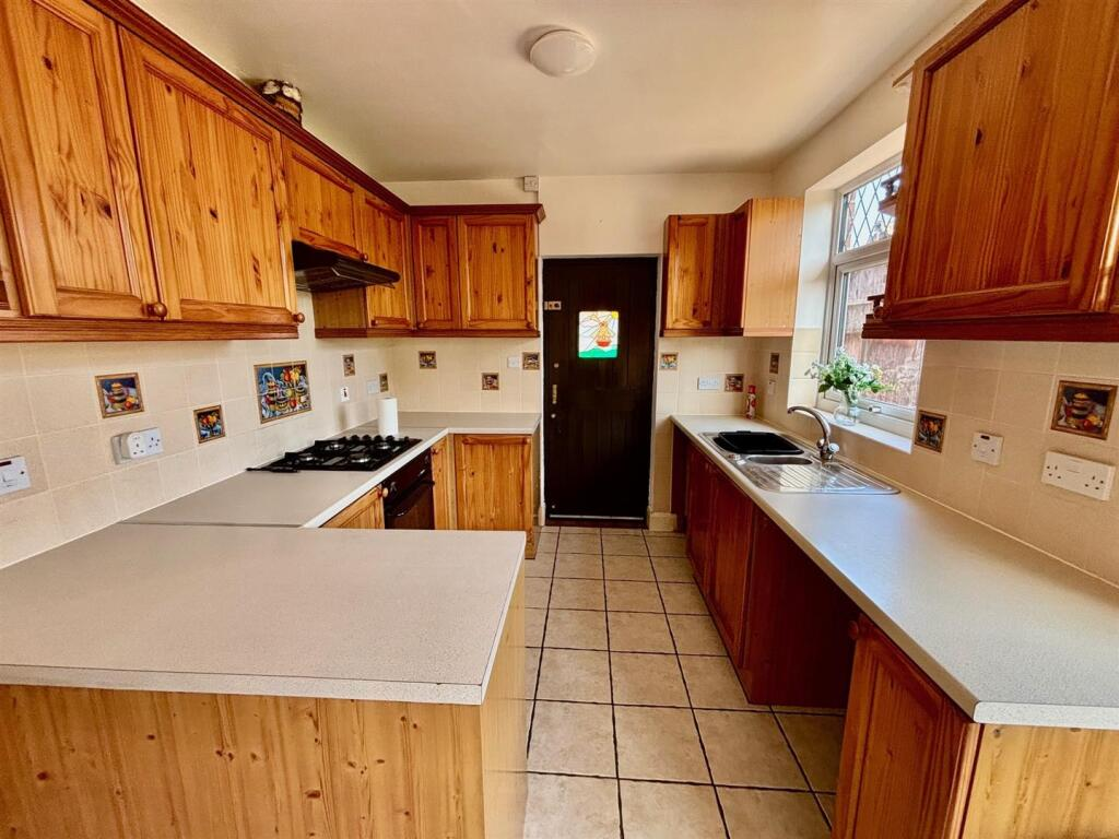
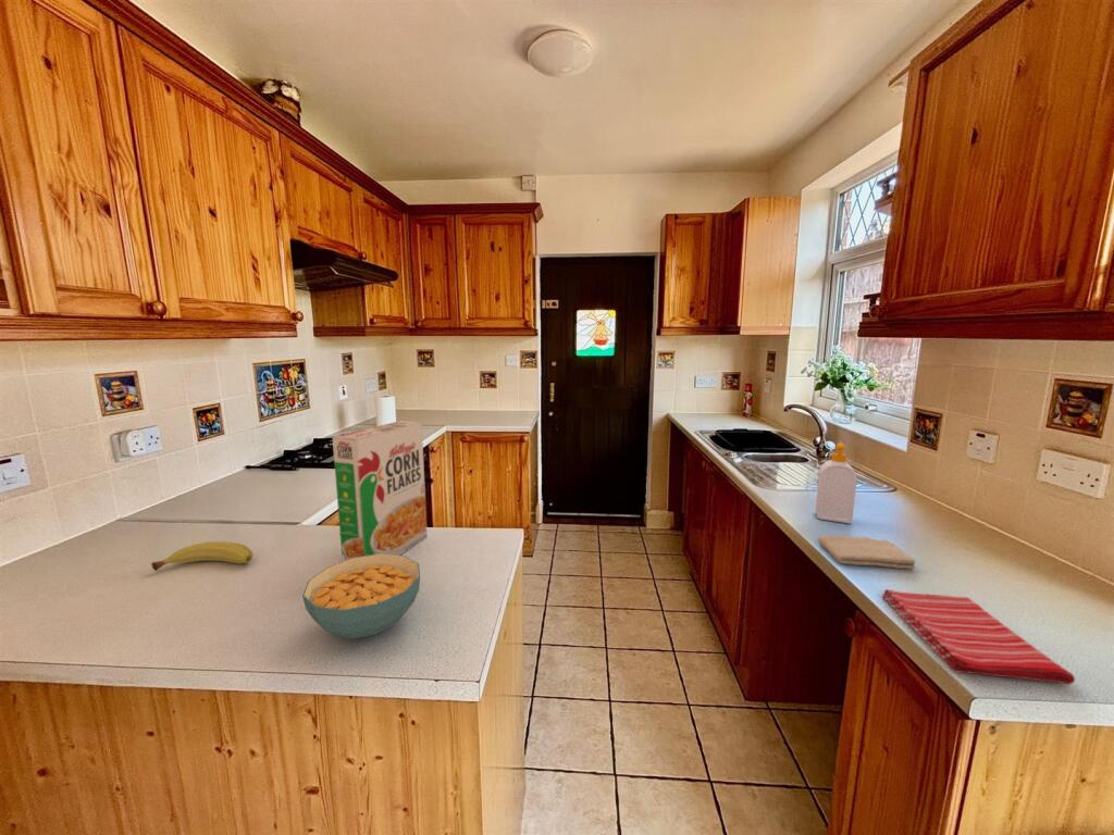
+ dish towel (964, 630)
+ washcloth (865, 550)
+ cereal box (384, 493)
+ cereal bowl (366, 602)
+ soap bottle (837, 481)
+ fruit (208, 557)
